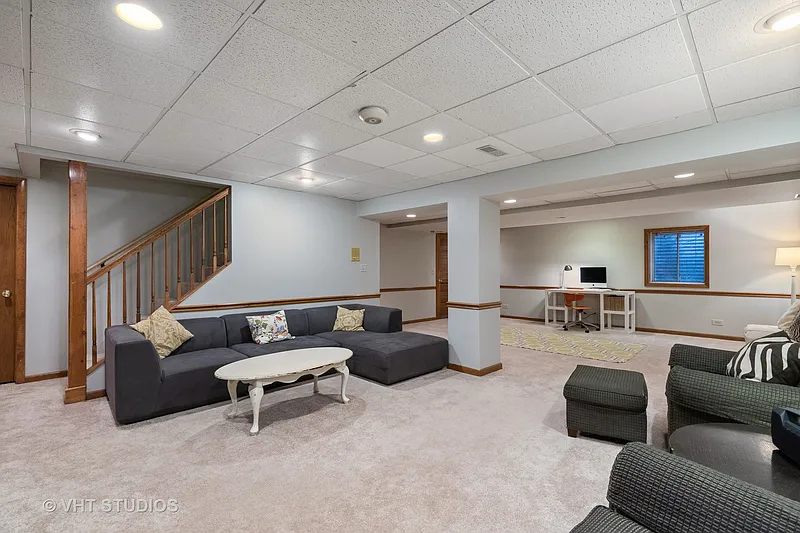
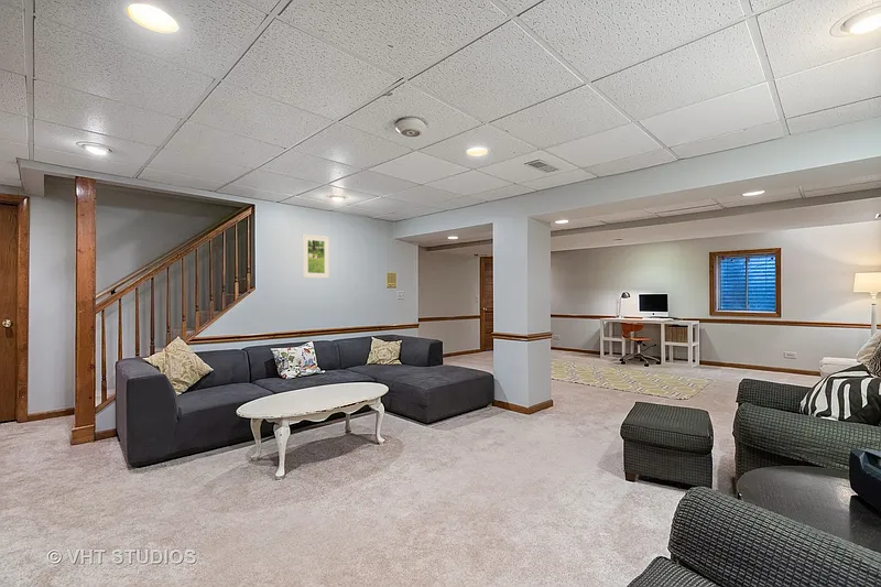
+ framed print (316, 257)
